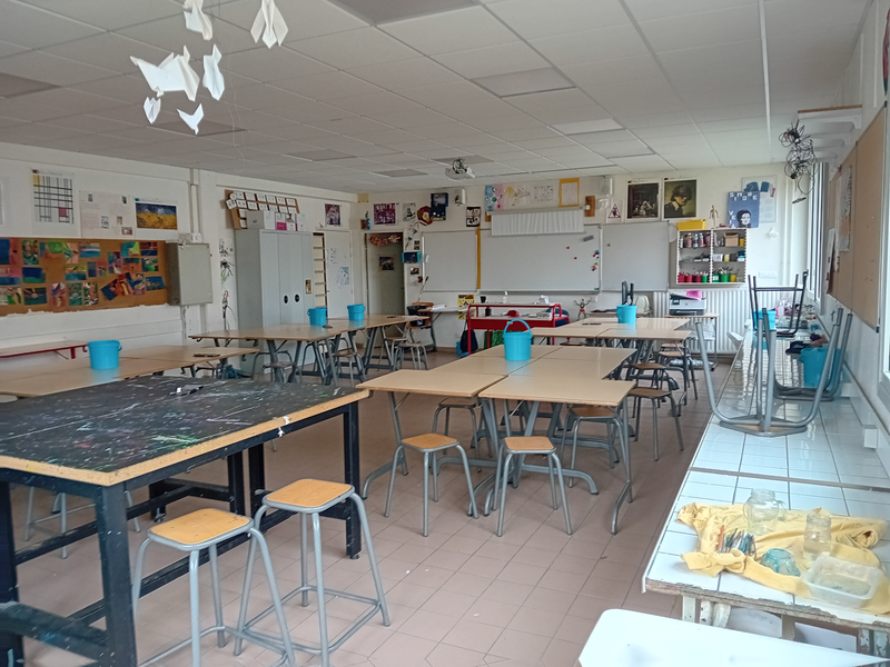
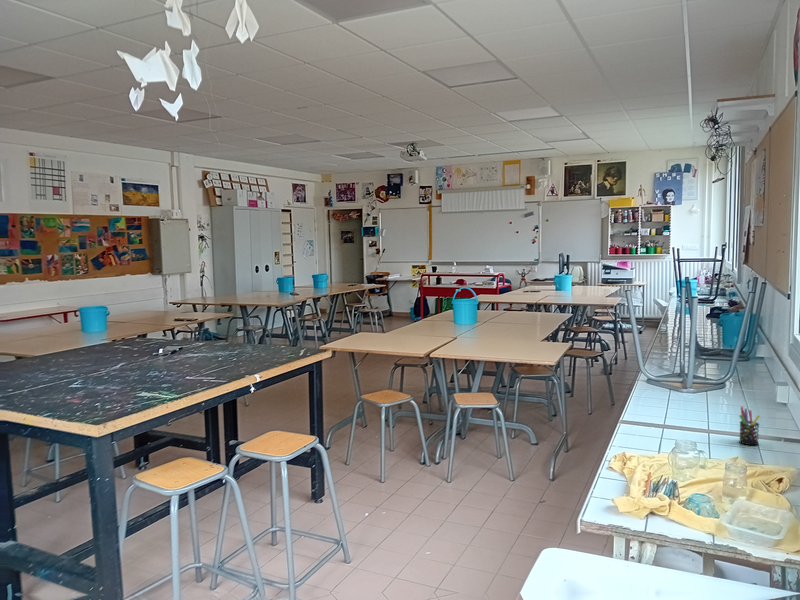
+ pen holder (746, 425)
